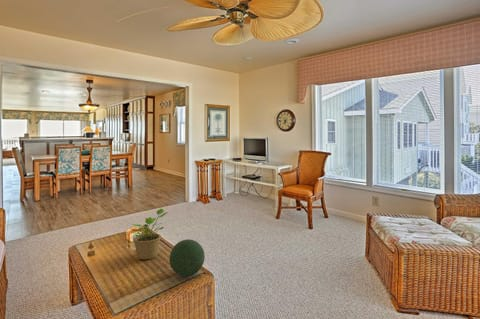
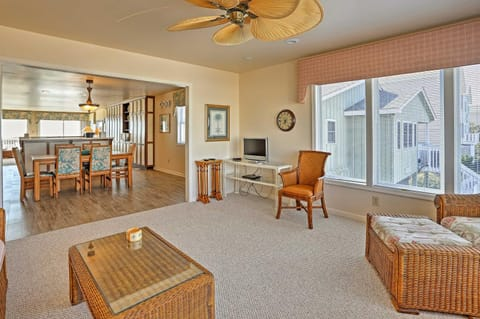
- potted plant (147, 234)
- decorative orb (187, 257)
